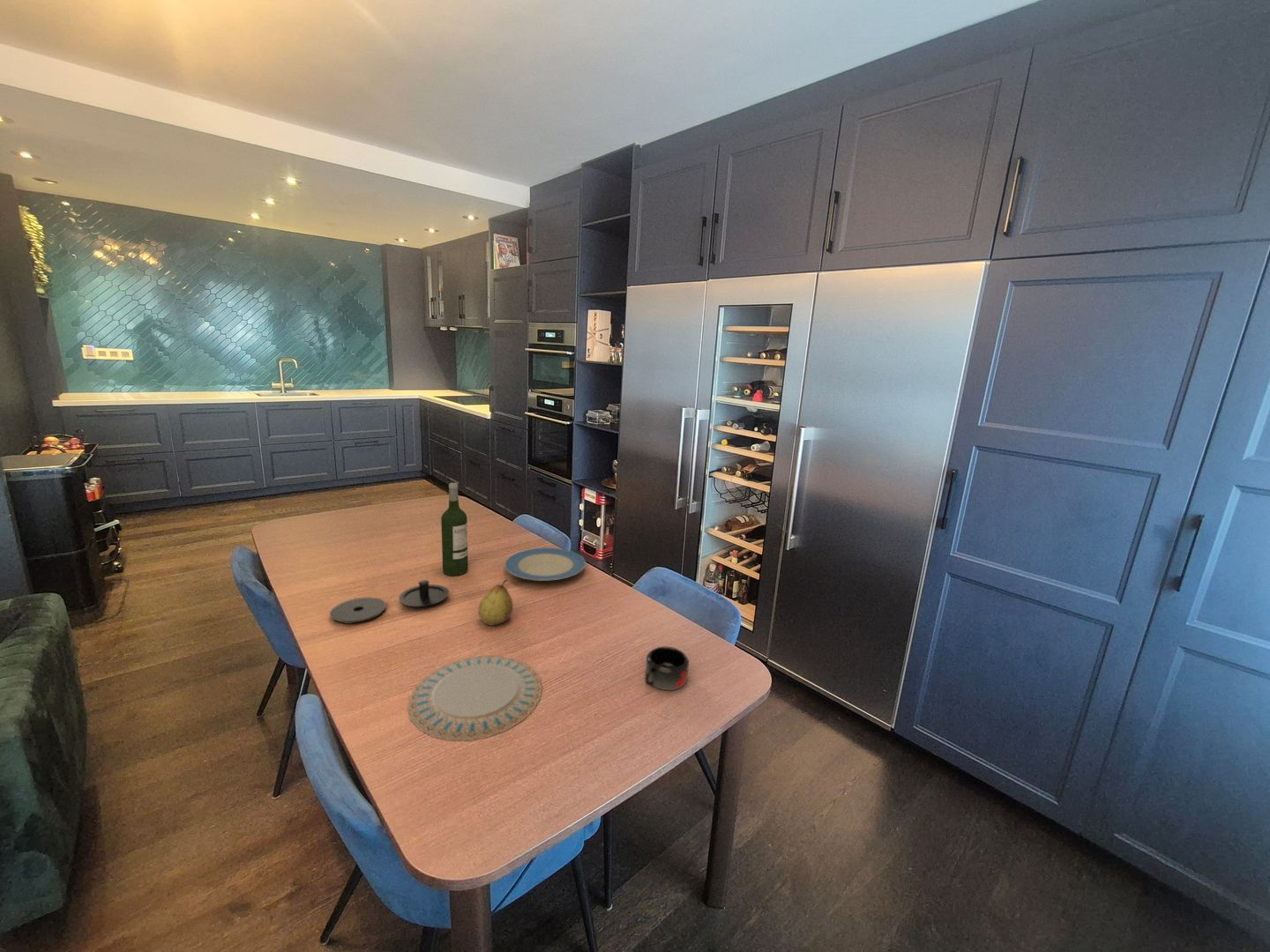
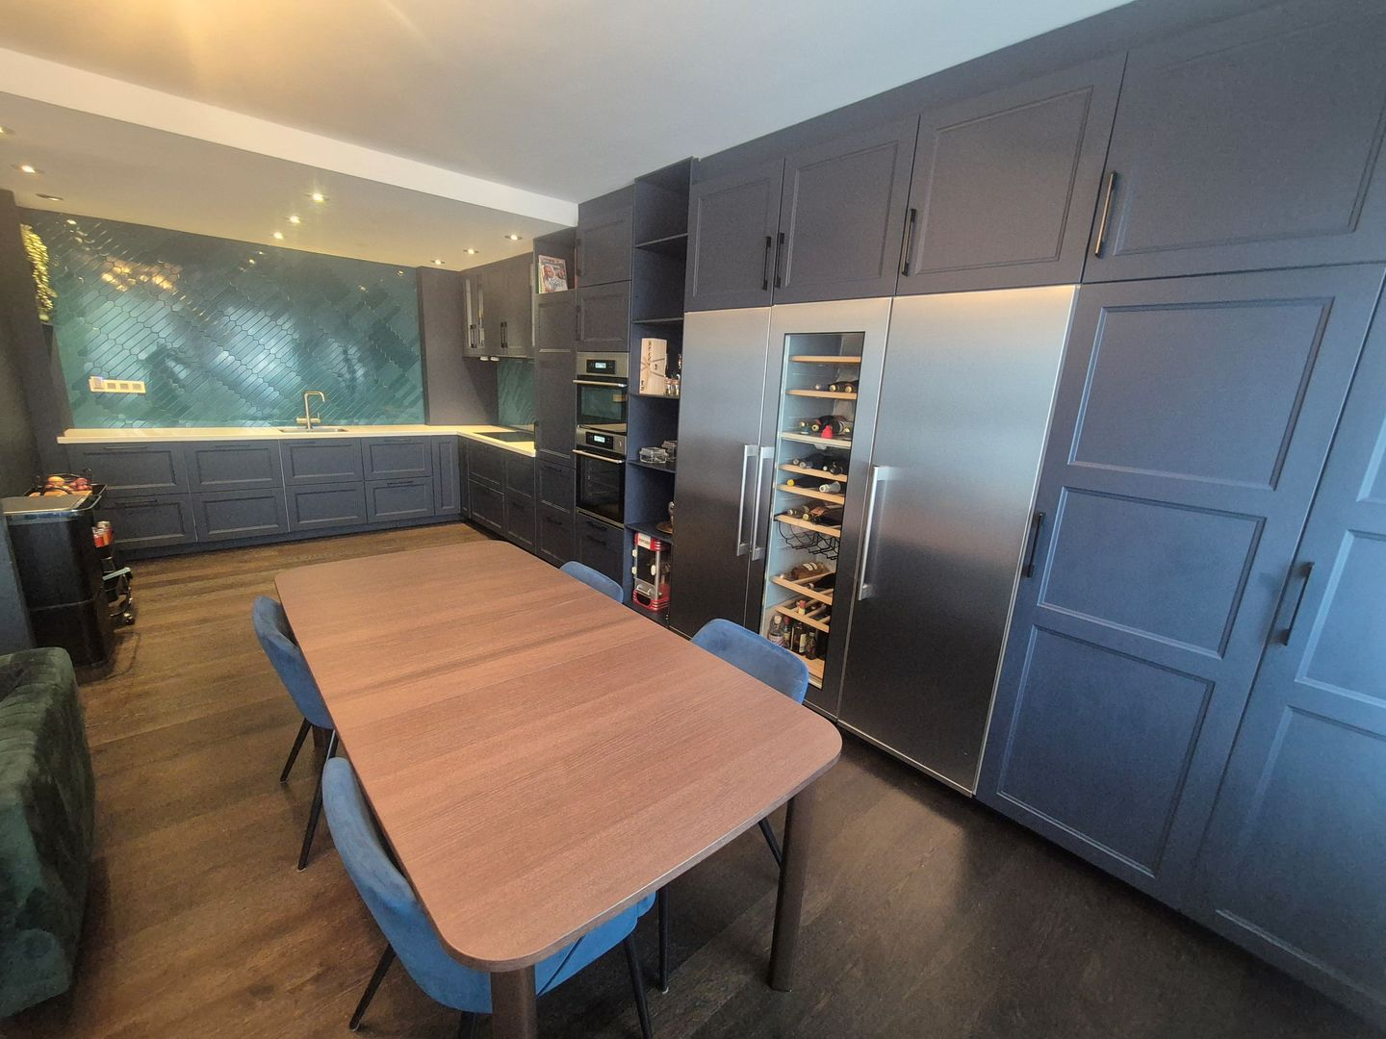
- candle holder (399, 597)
- wine bottle (454, 528)
- plate (545, 567)
- fruit (496, 600)
- chinaware (477, 690)
- mug (663, 669)
